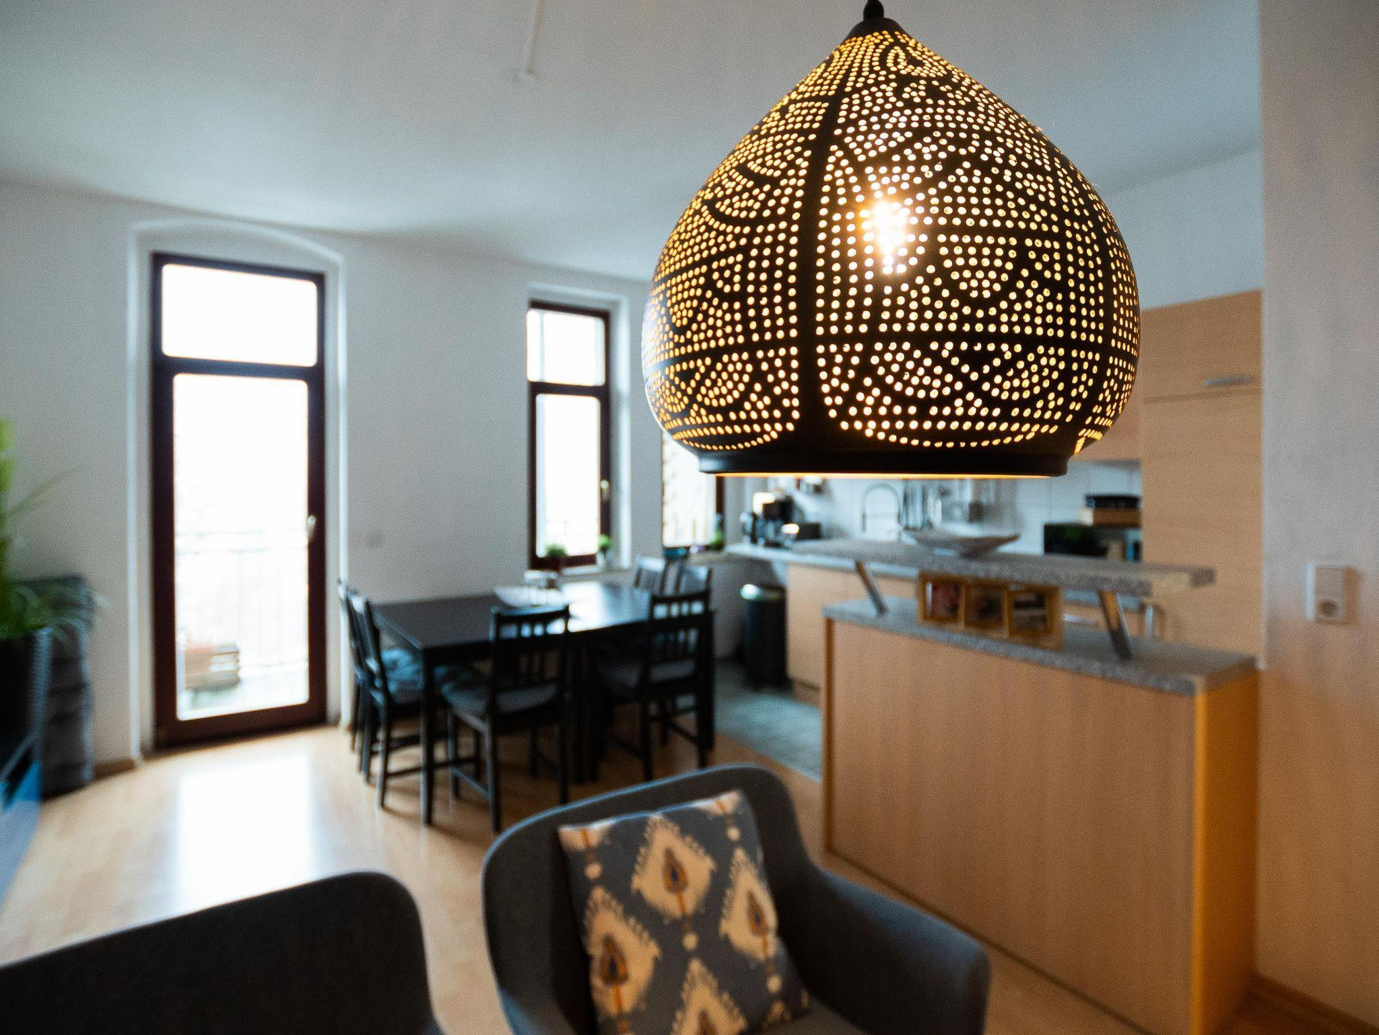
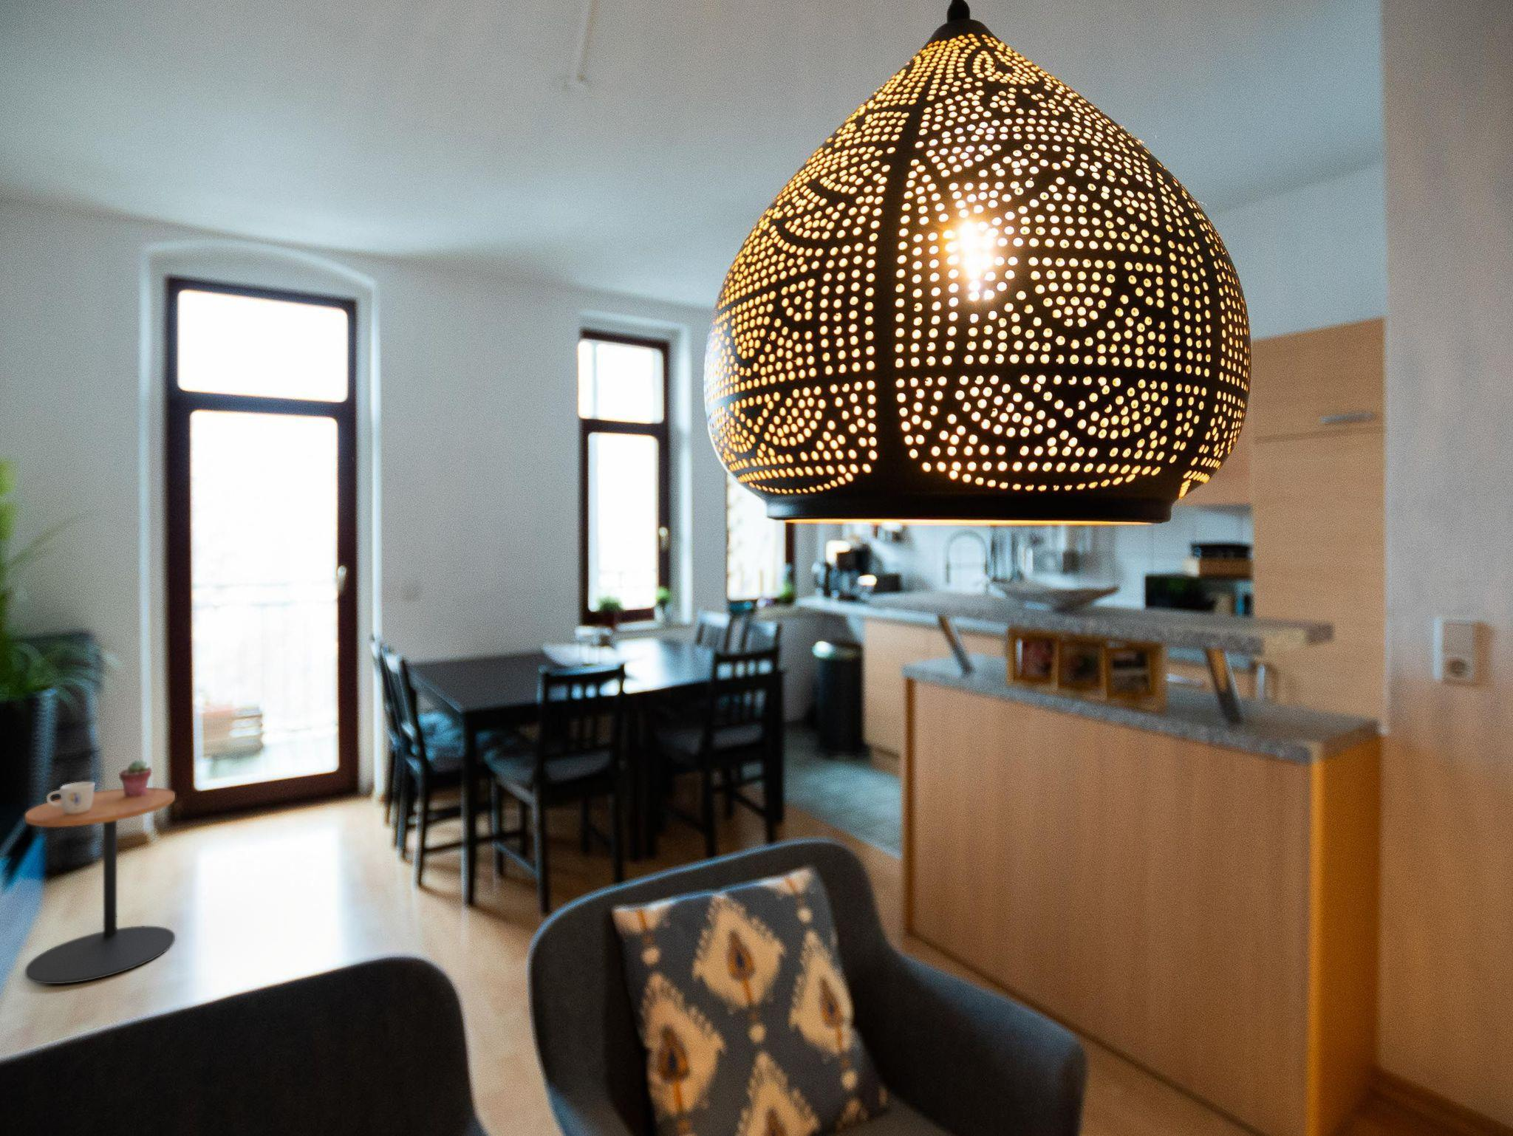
+ potted succulent (135, 776)
+ side table (104, 878)
+ mug (70, 798)
